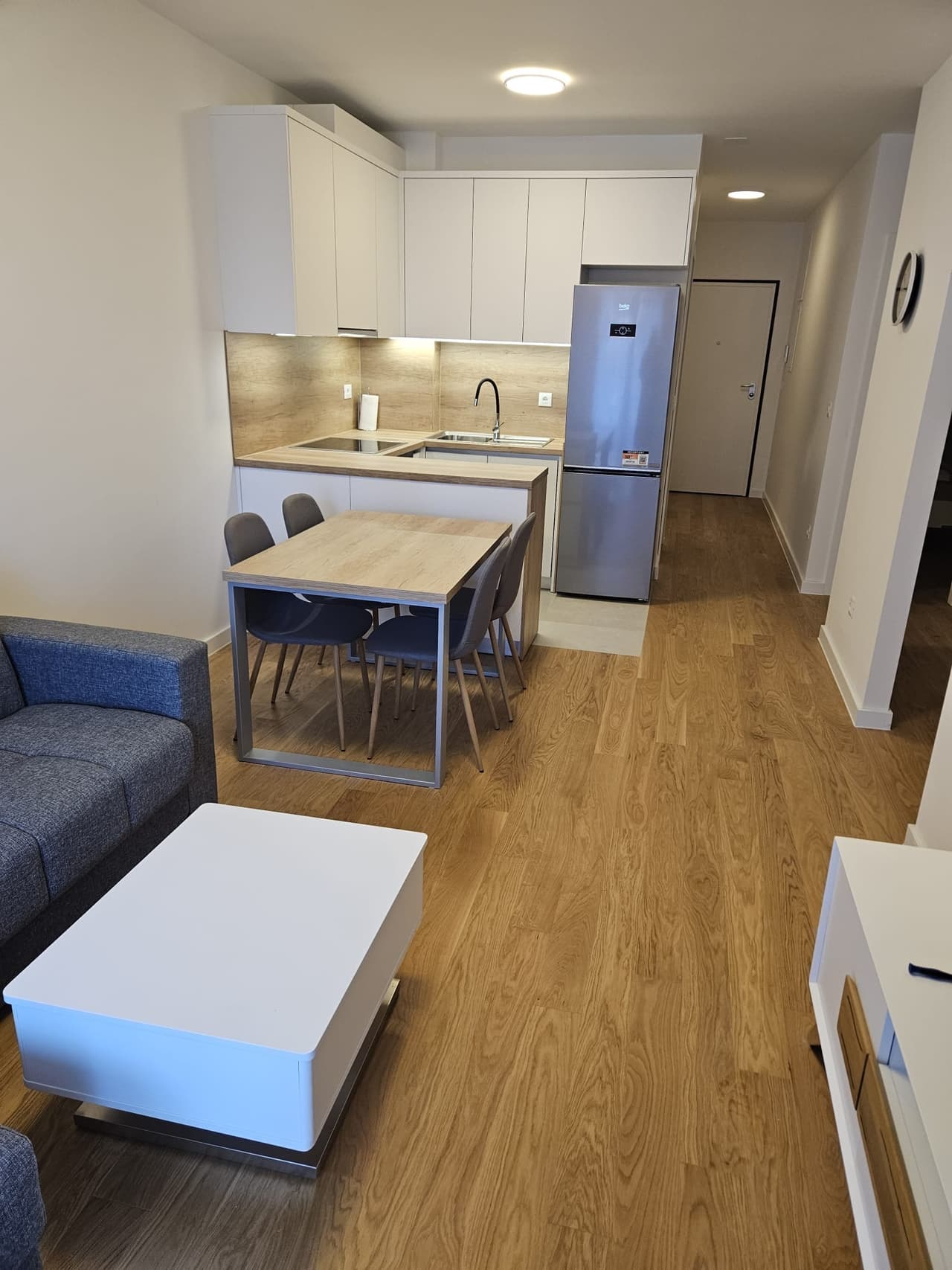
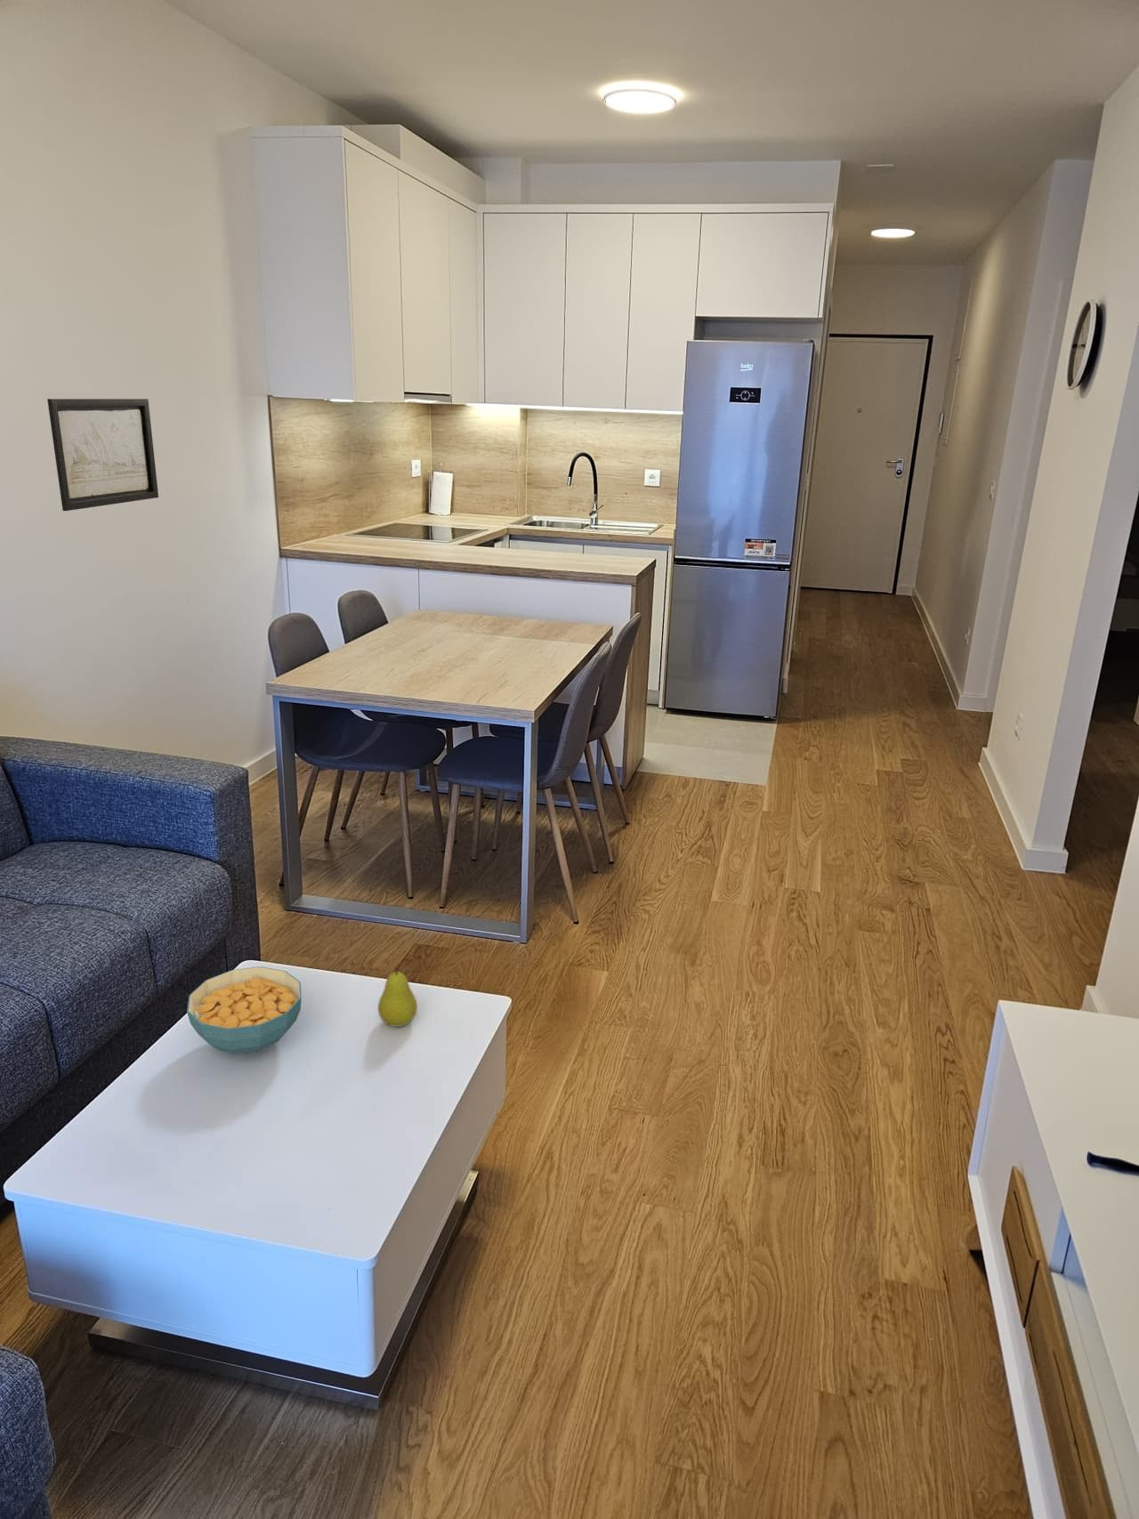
+ wall art (106, 452)
+ fruit (397, 993)
+ cereal bowl (248, 1019)
